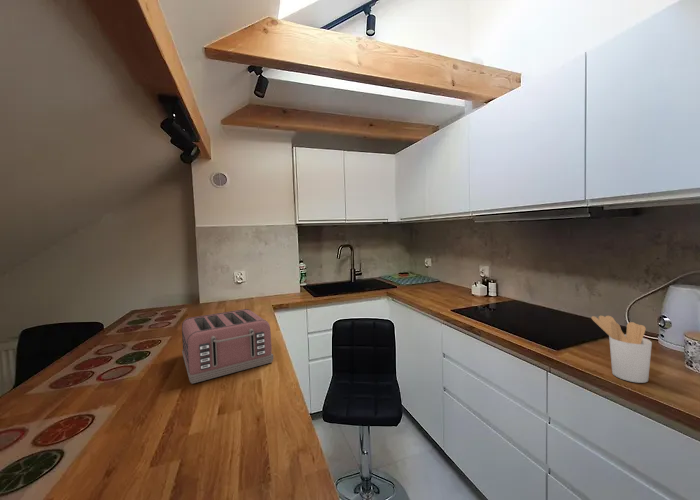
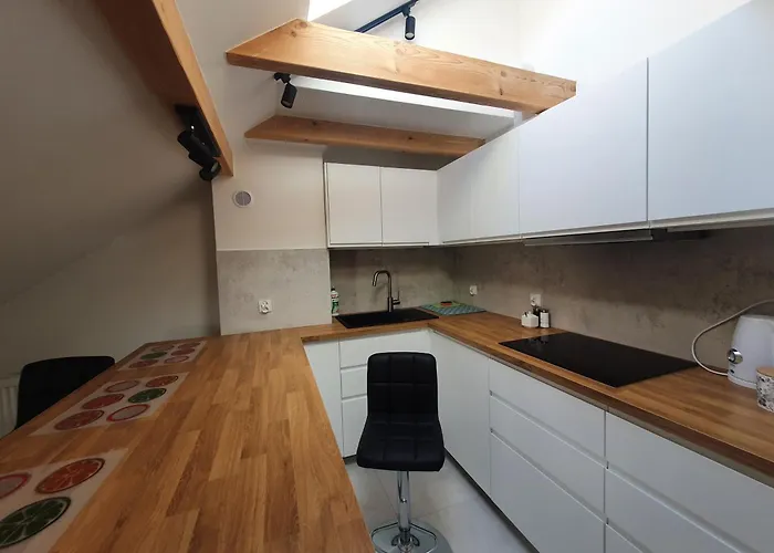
- utensil holder (620, 345)
- toaster (226, 340)
